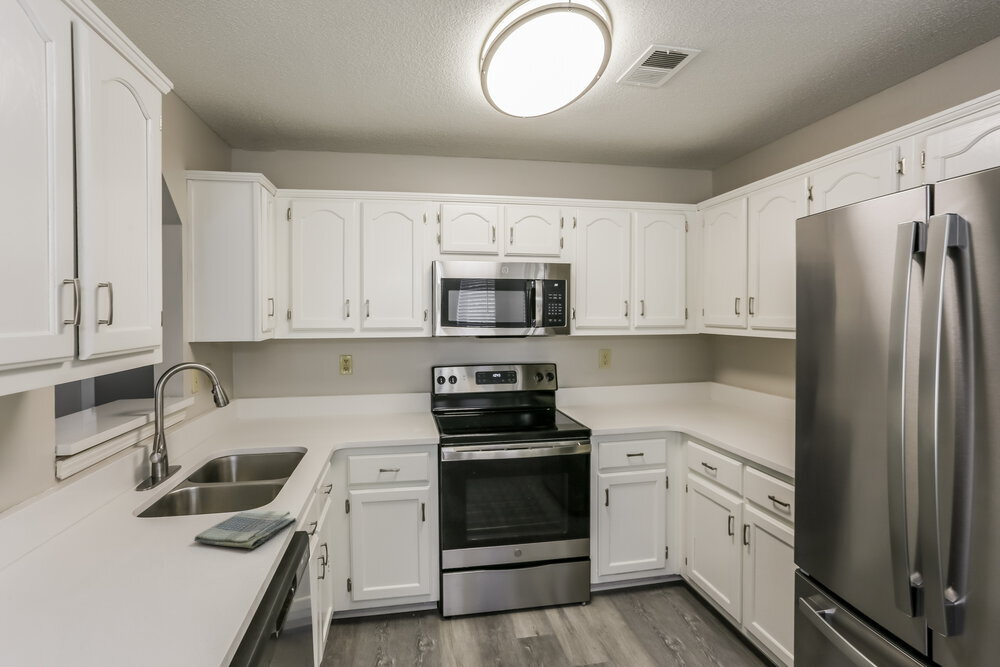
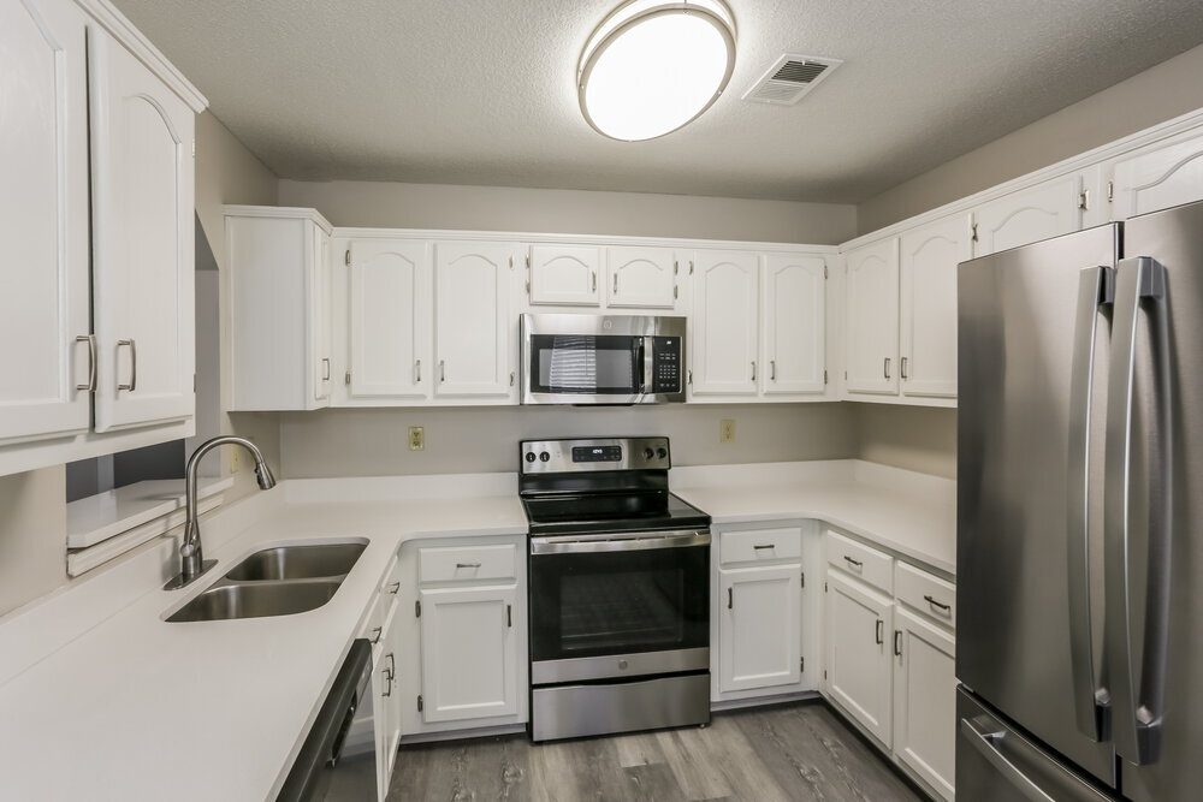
- dish towel (248, 526)
